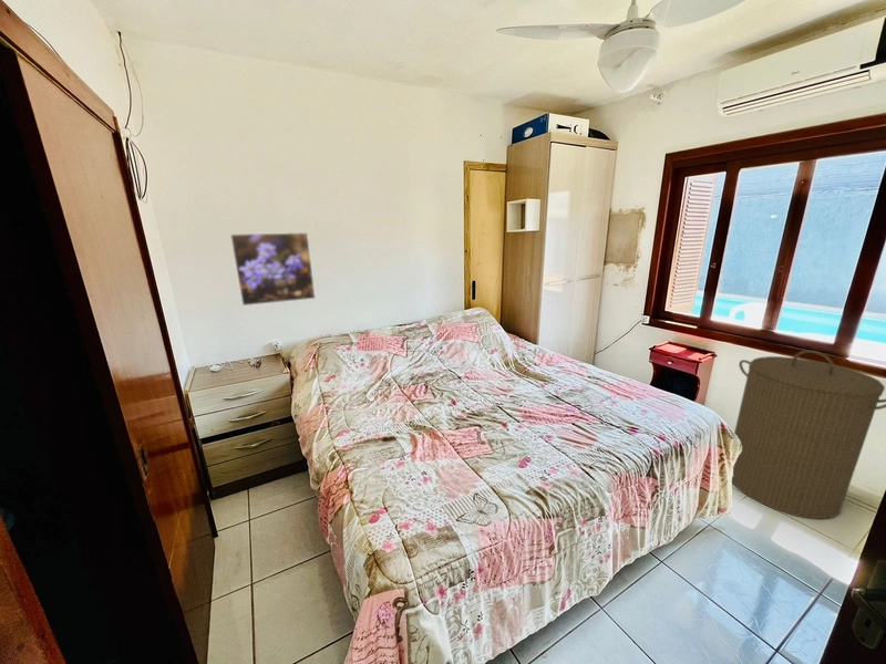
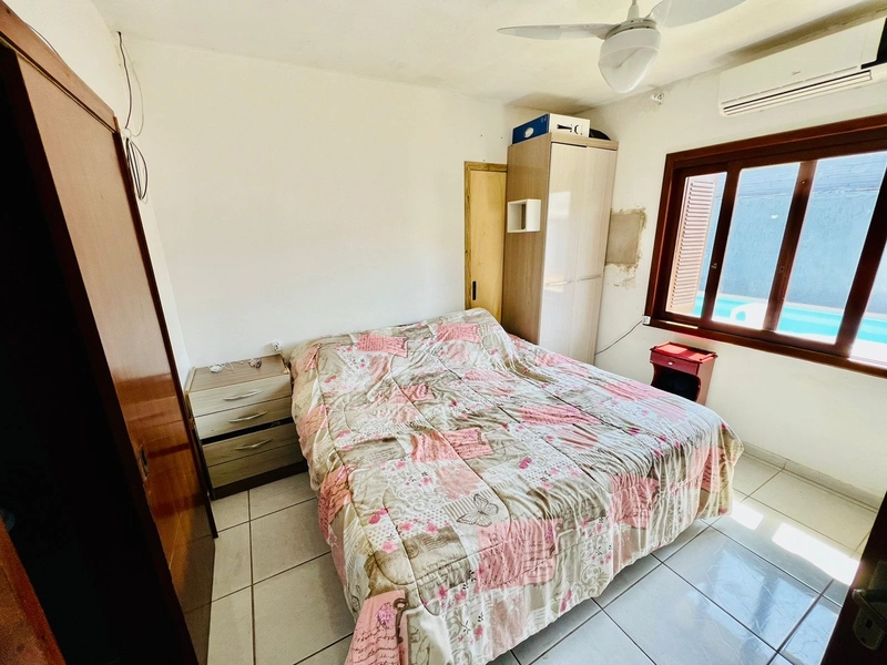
- laundry hamper (796, 423)
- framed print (275, 268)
